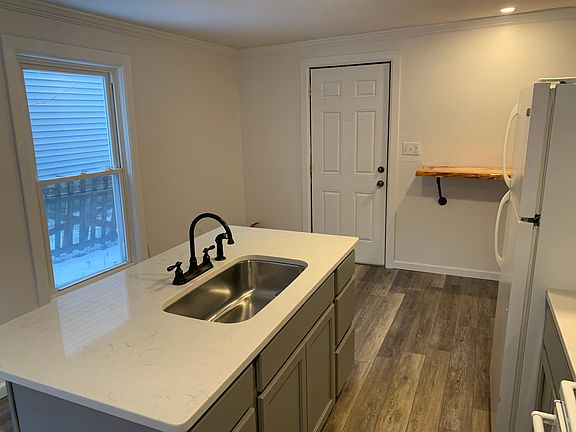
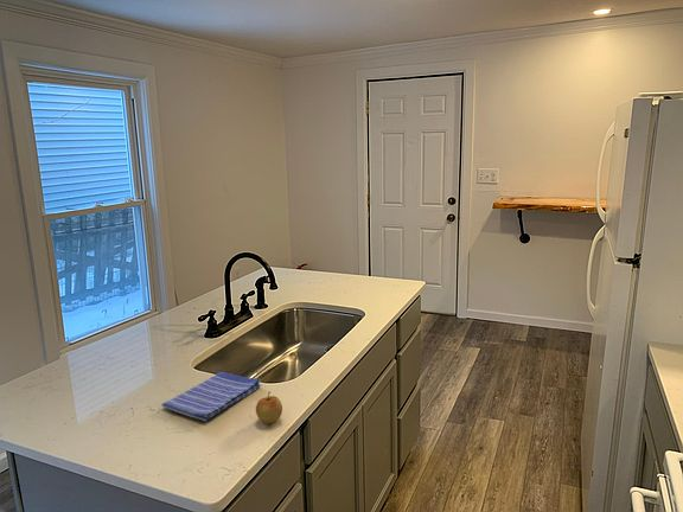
+ dish towel (213, 392)
+ apple (268, 407)
